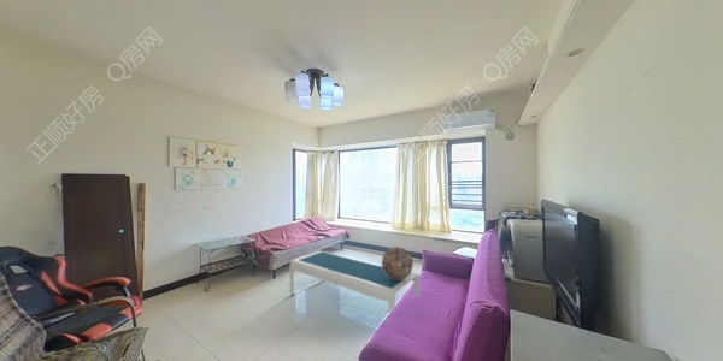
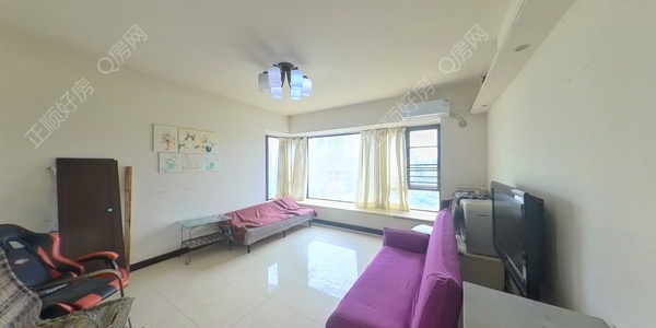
- coffee table (349, 284)
- decorative sphere (396, 262)
